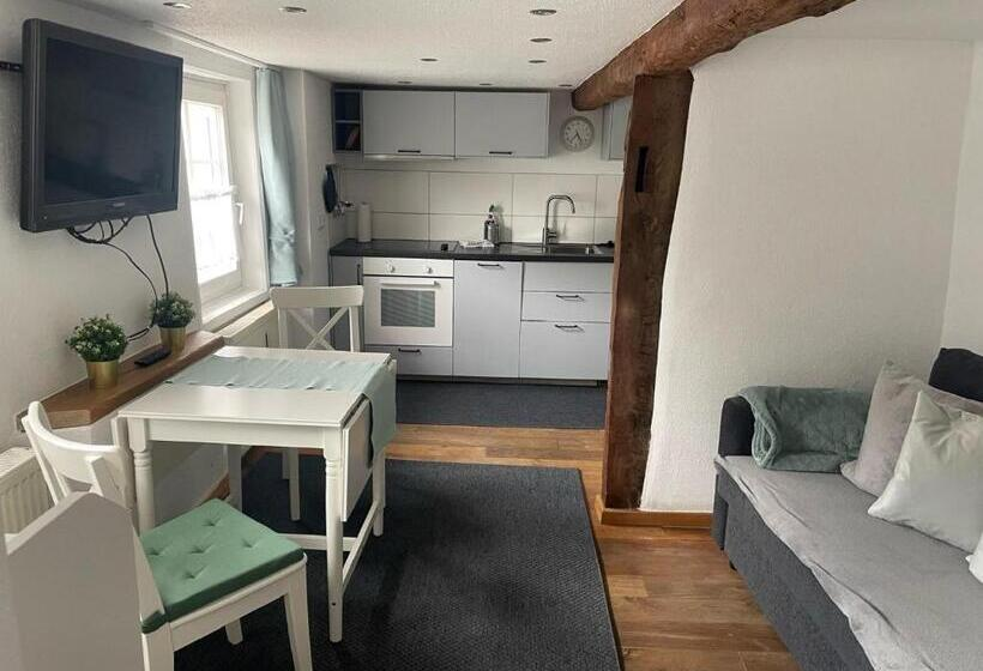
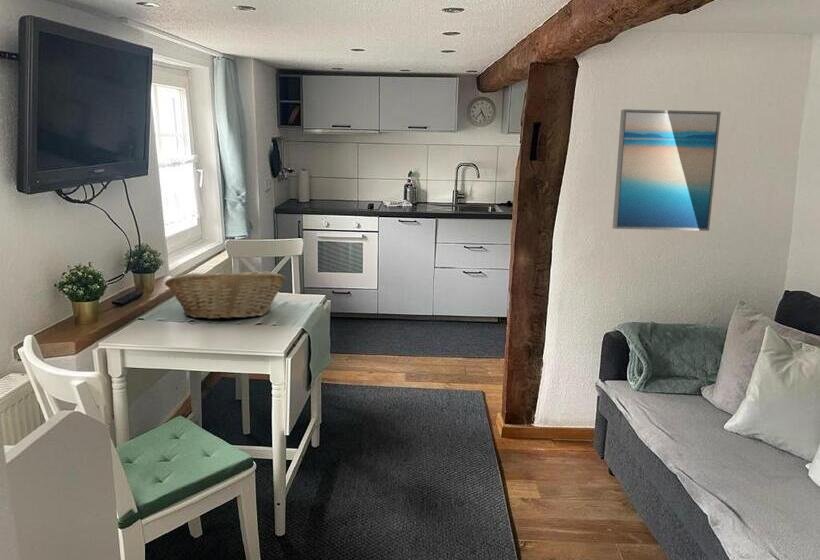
+ fruit basket (226, 290)
+ wall art (665, 171)
